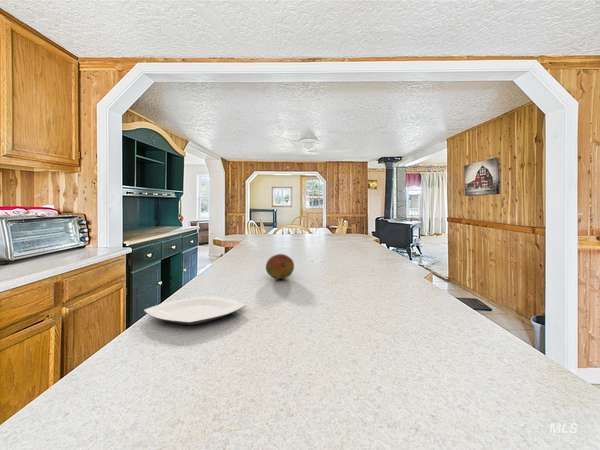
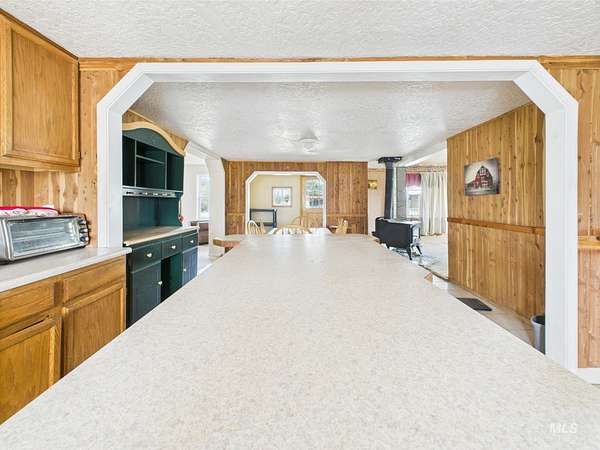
- plate (196, 310)
- fruit (279, 266)
